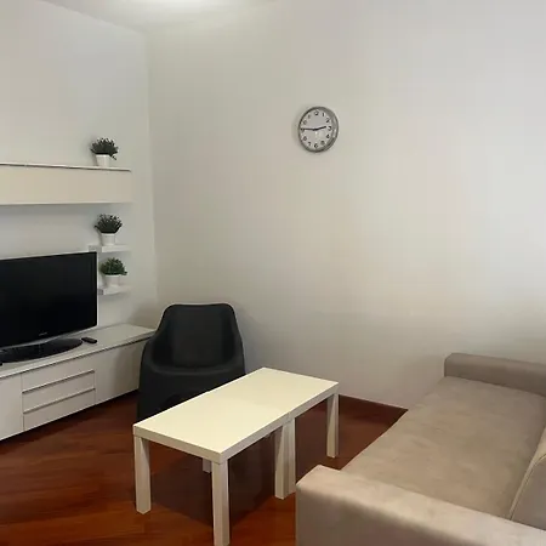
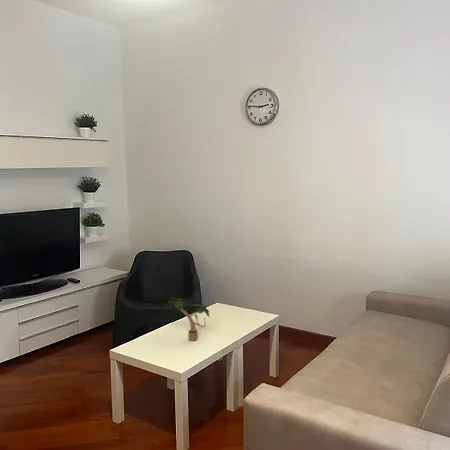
+ potted plant (186, 315)
